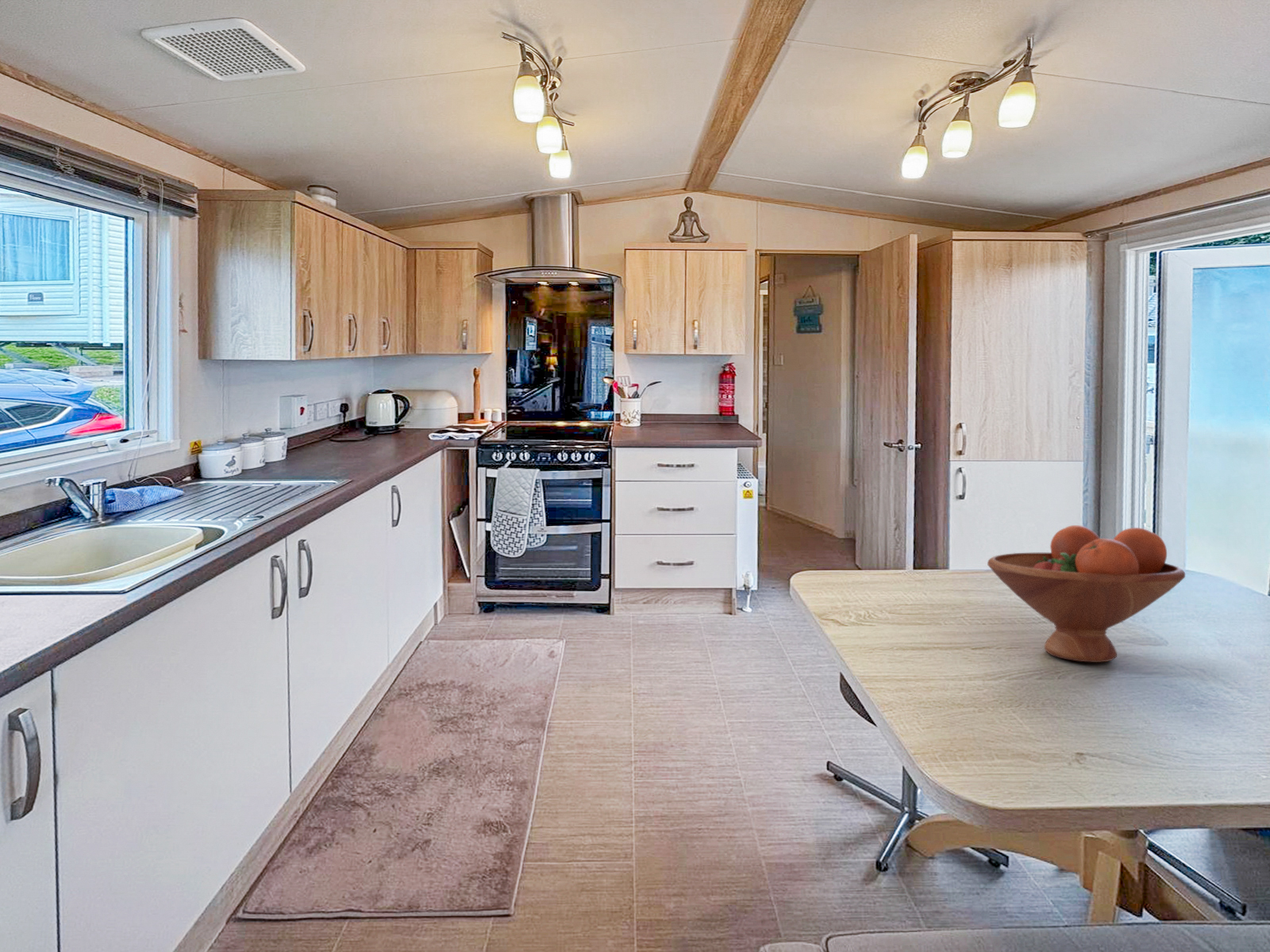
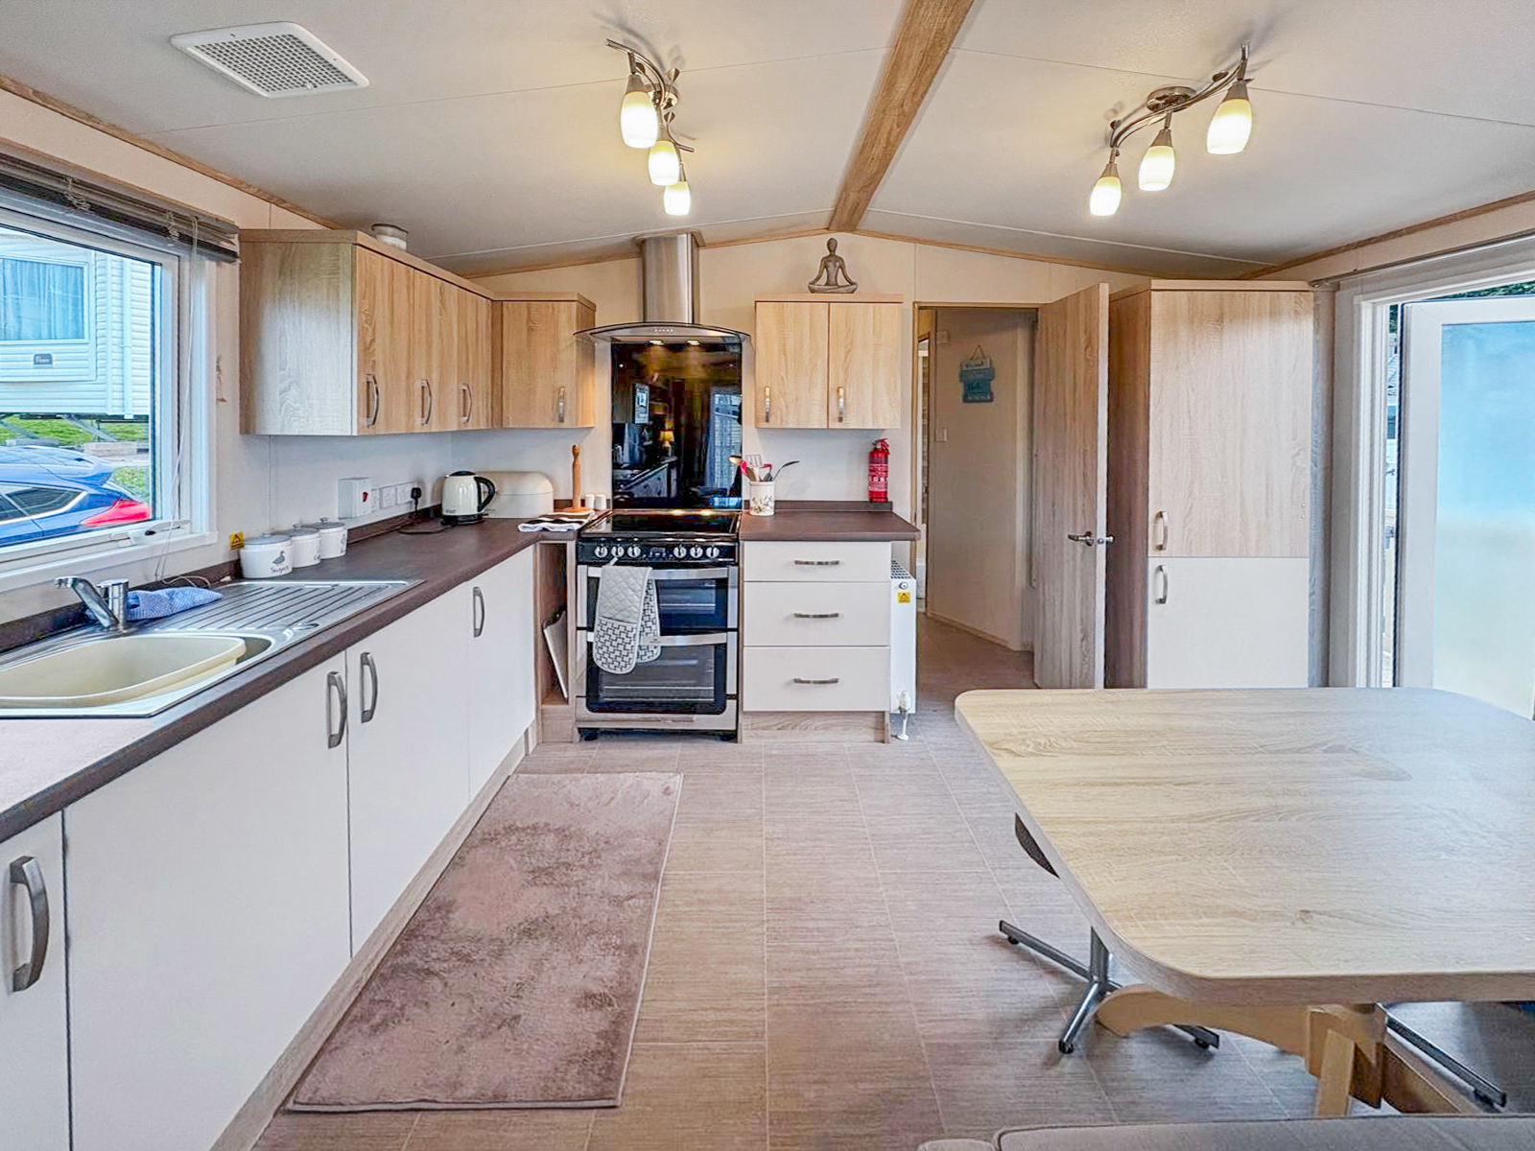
- fruit bowl (1081, 592)
